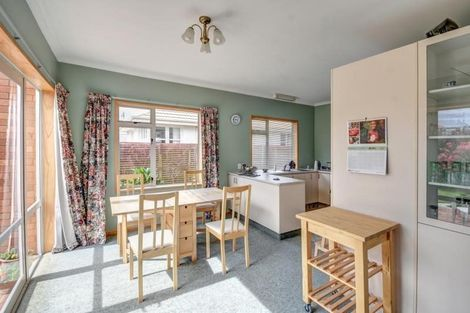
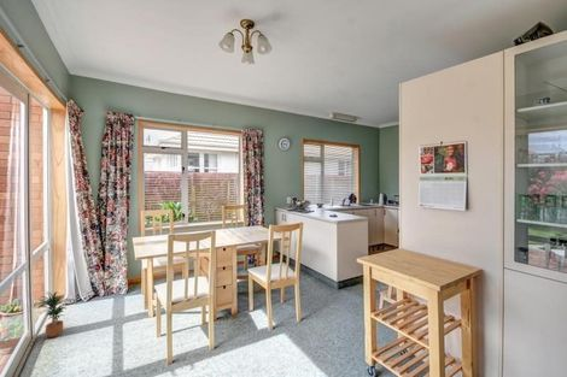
+ potted plant (52, 312)
